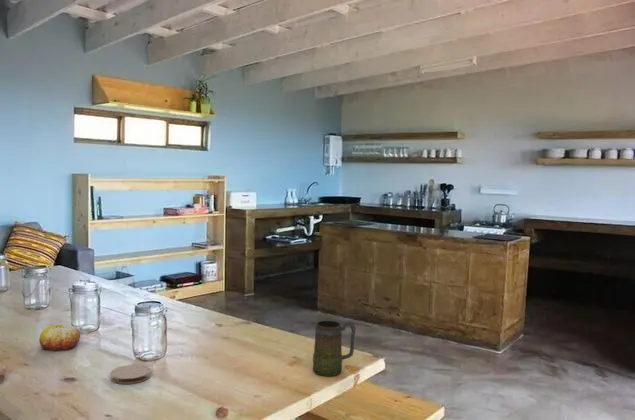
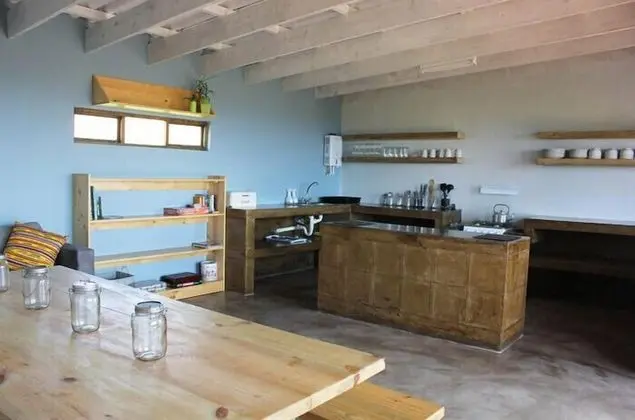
- fruit (60, 335)
- coaster (130, 374)
- mug (334, 346)
